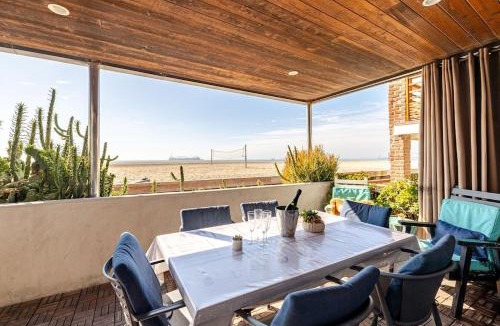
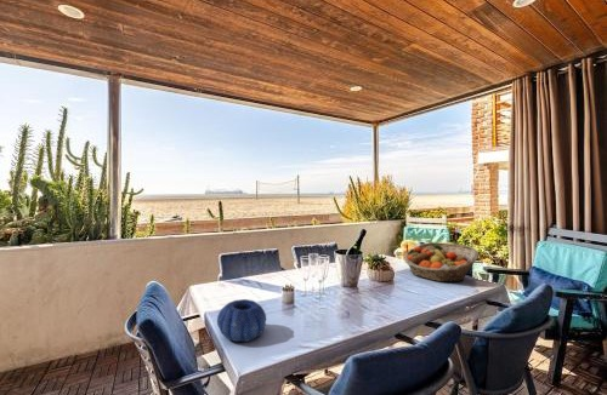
+ decorative bowl (242, 319)
+ fruit basket (438, 261)
